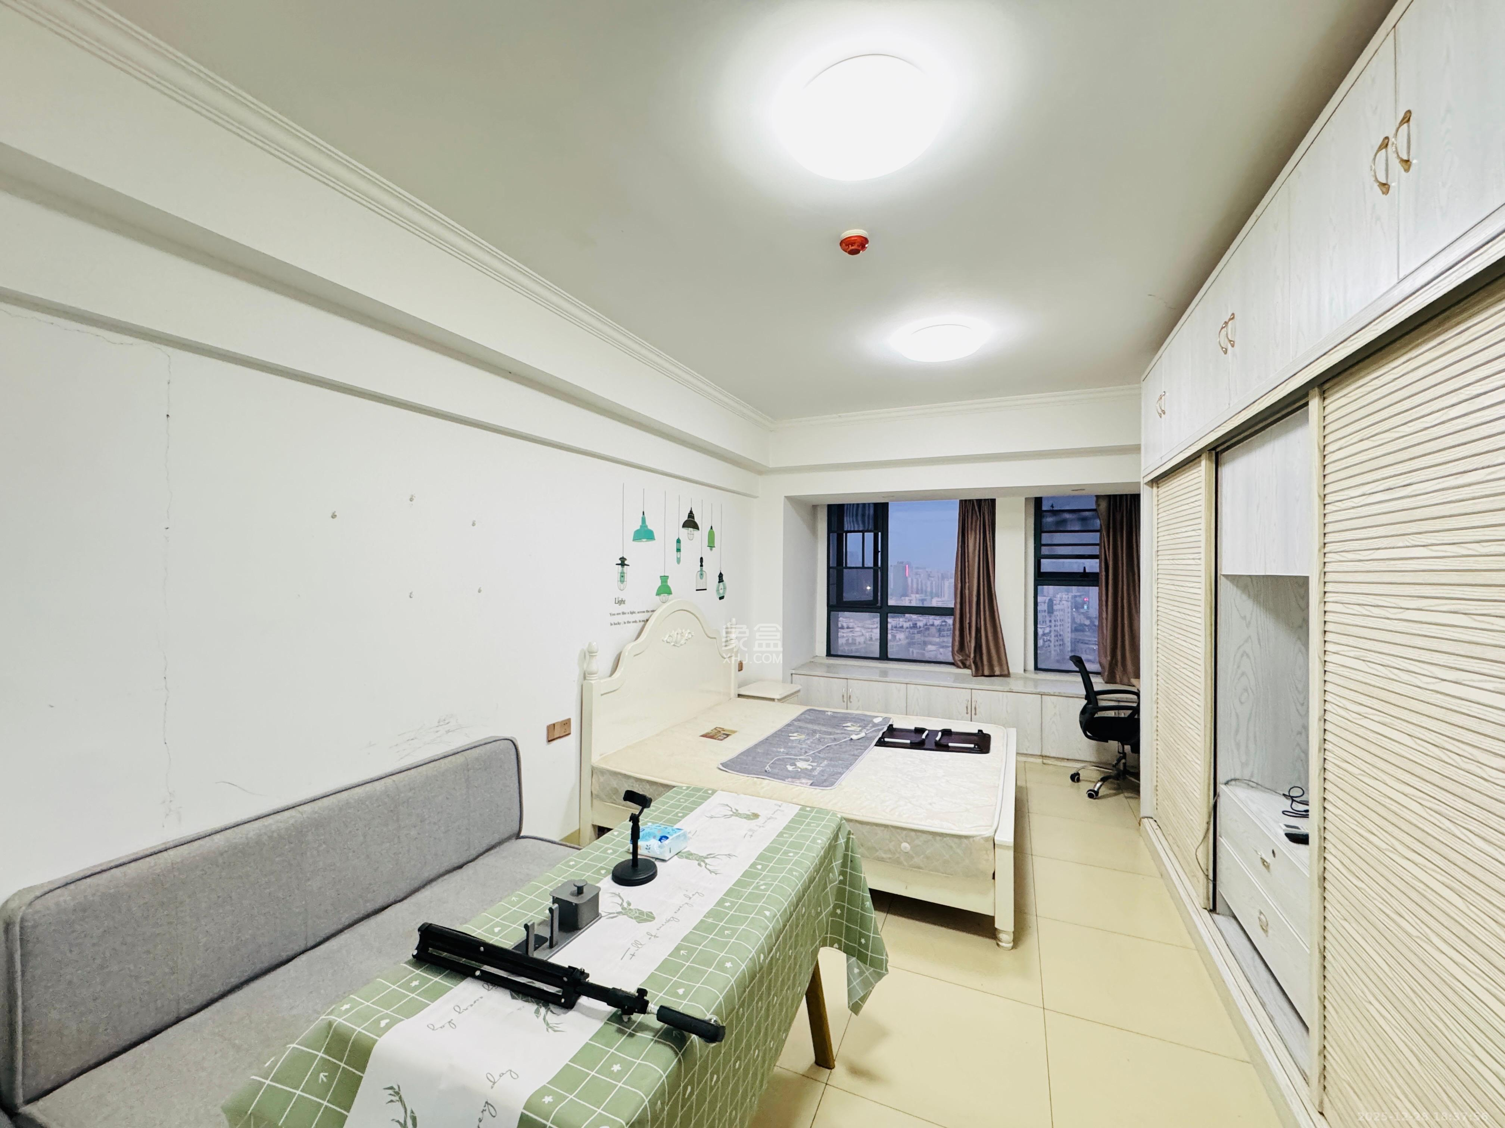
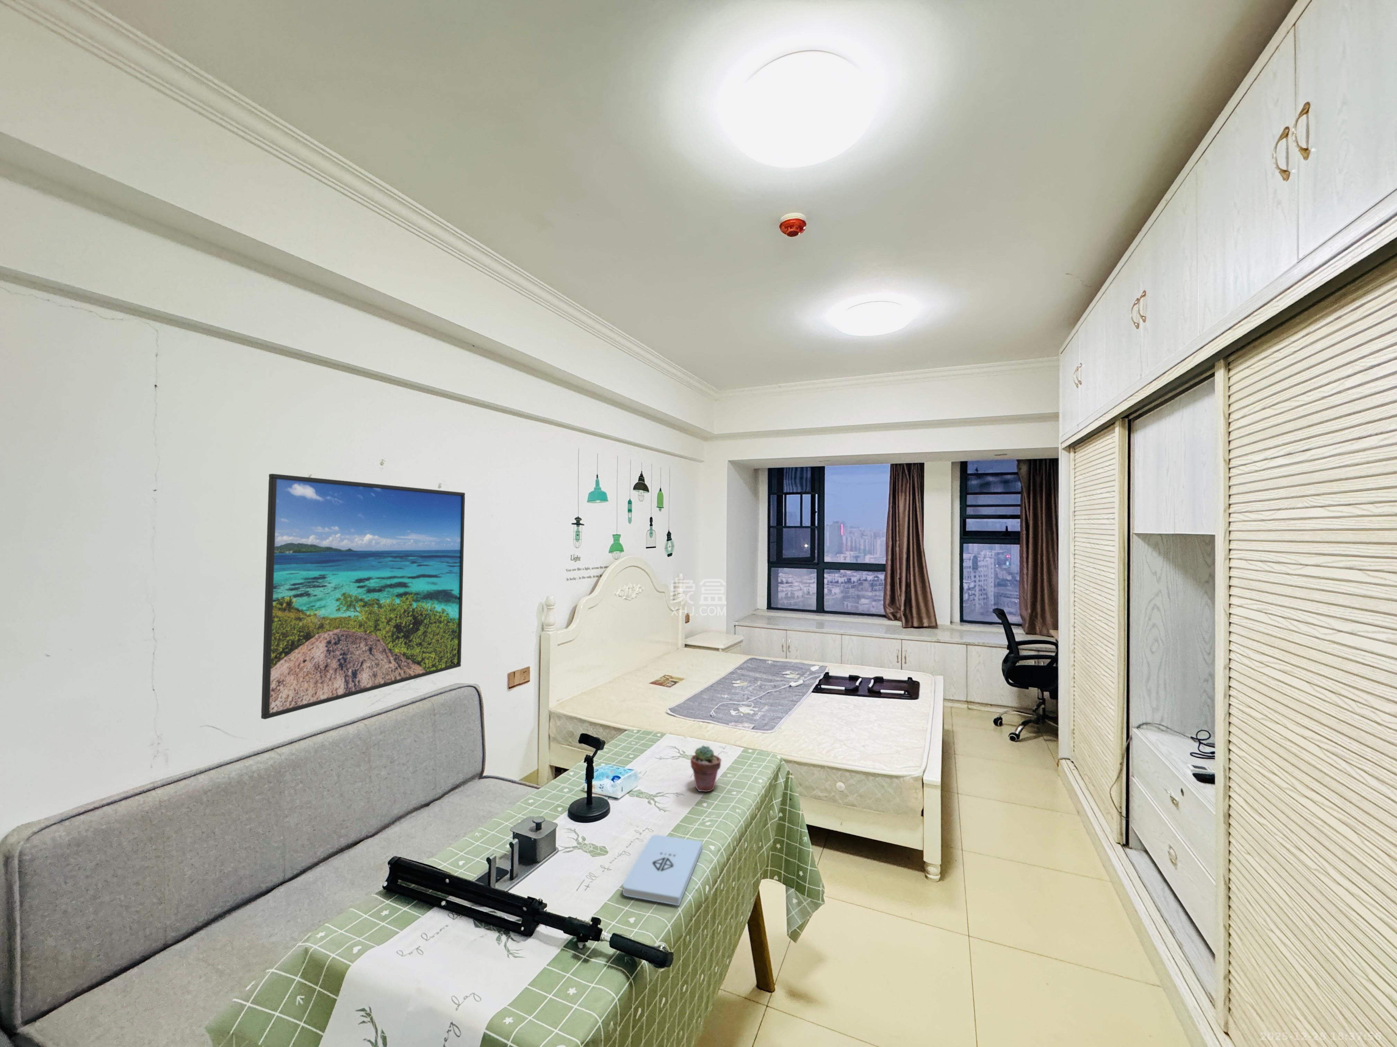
+ notepad (664, 867)
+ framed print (381, 586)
+ potted succulent (705, 767)
